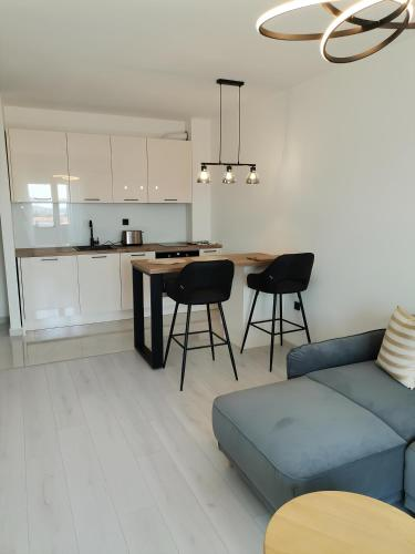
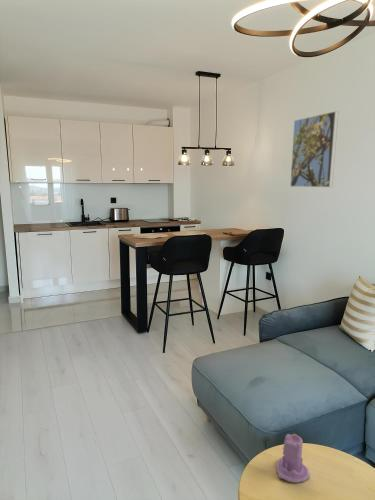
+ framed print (312, 152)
+ candle (293, 452)
